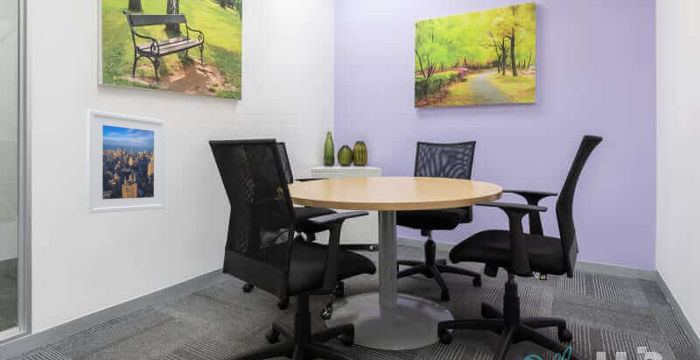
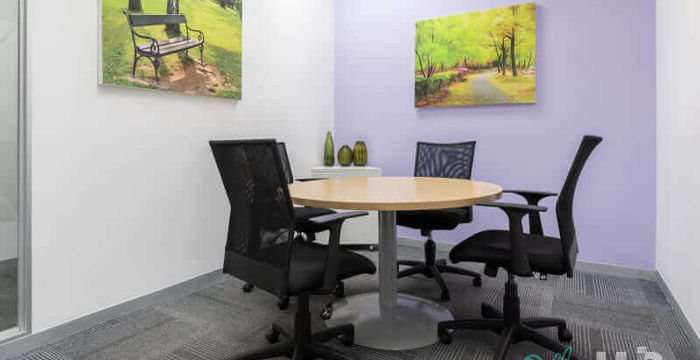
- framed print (129, 163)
